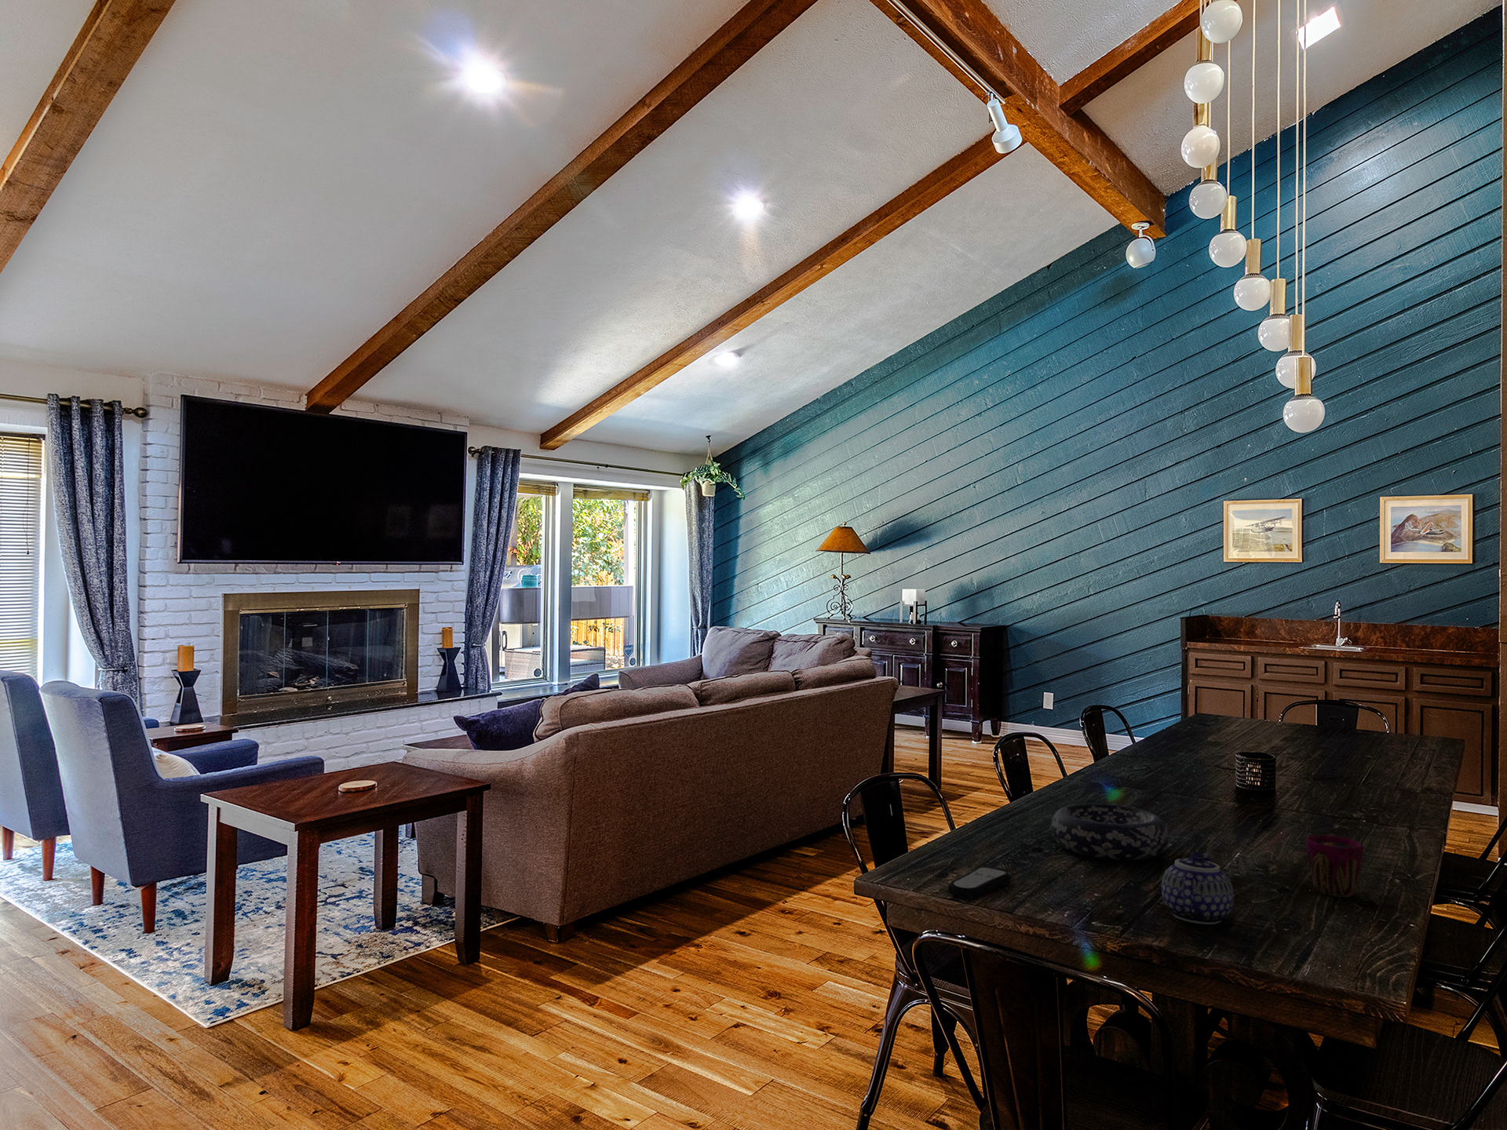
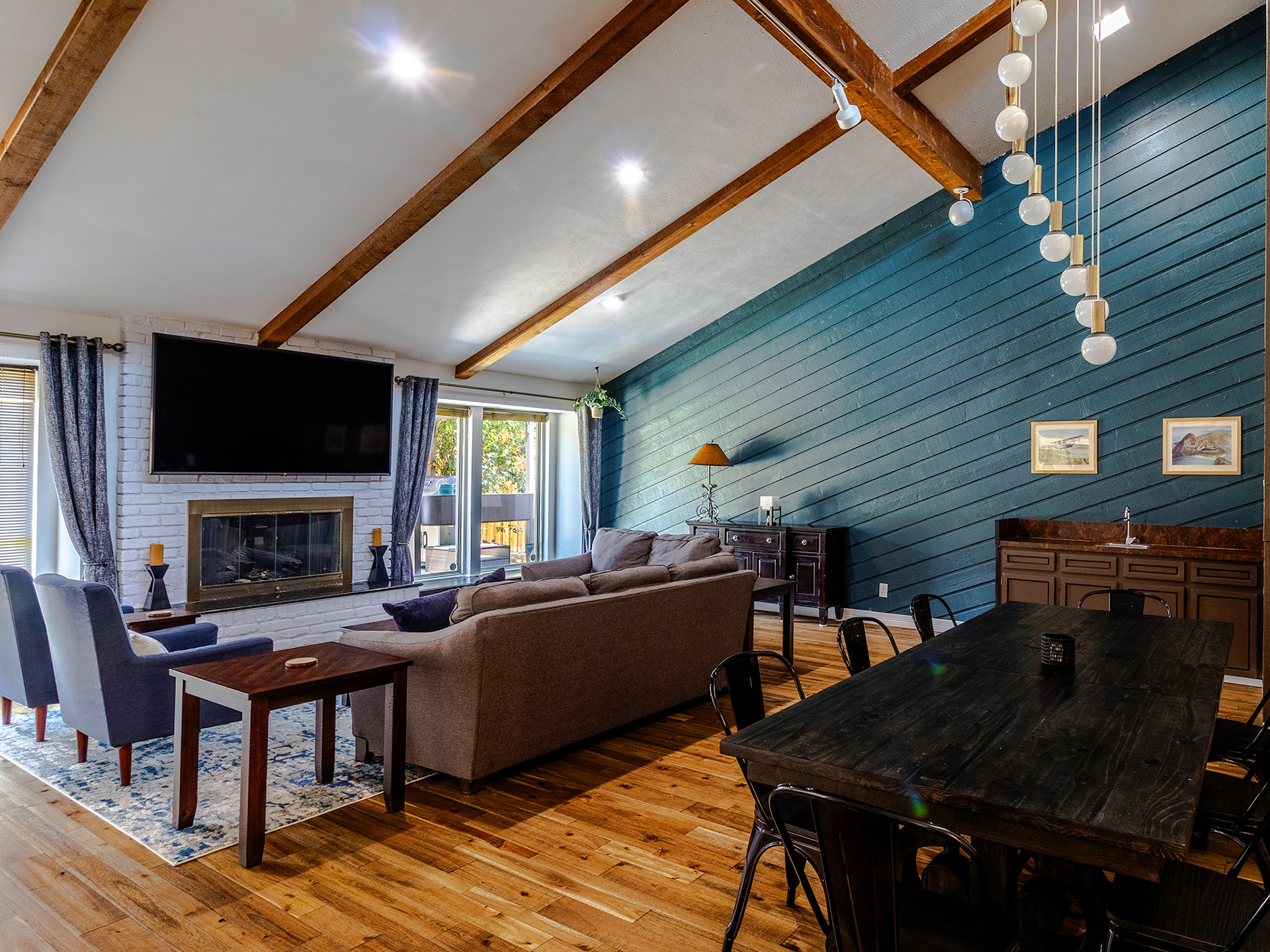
- teapot (1196, 884)
- cup (1330, 868)
- decorative bowl (1108, 831)
- remote control (978, 882)
